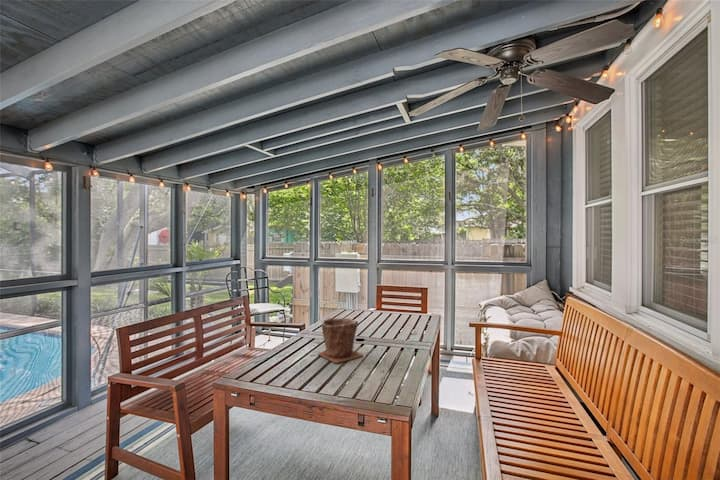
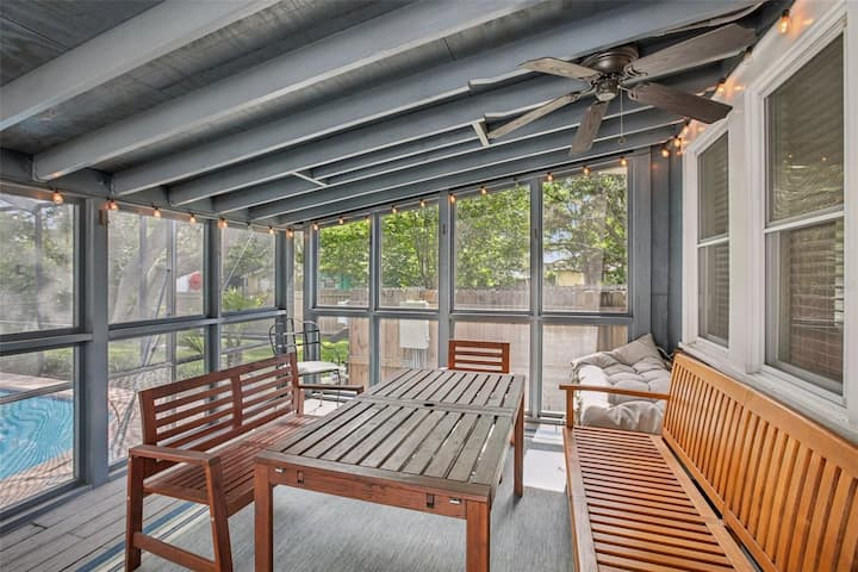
- plant pot (340, 337)
